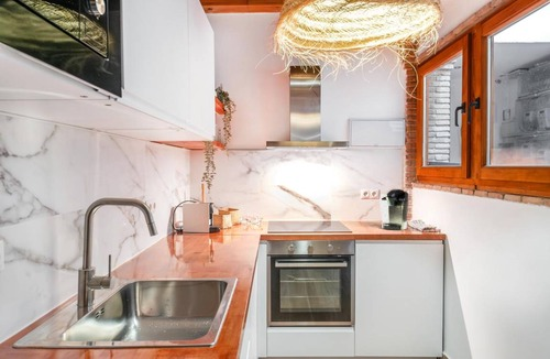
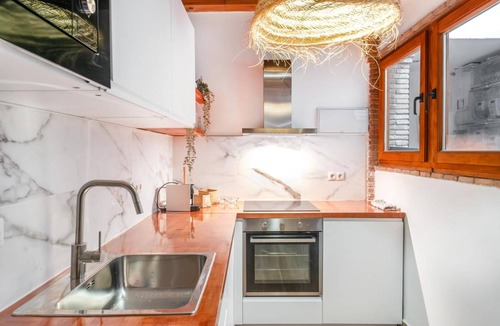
- coffee maker (388, 207)
